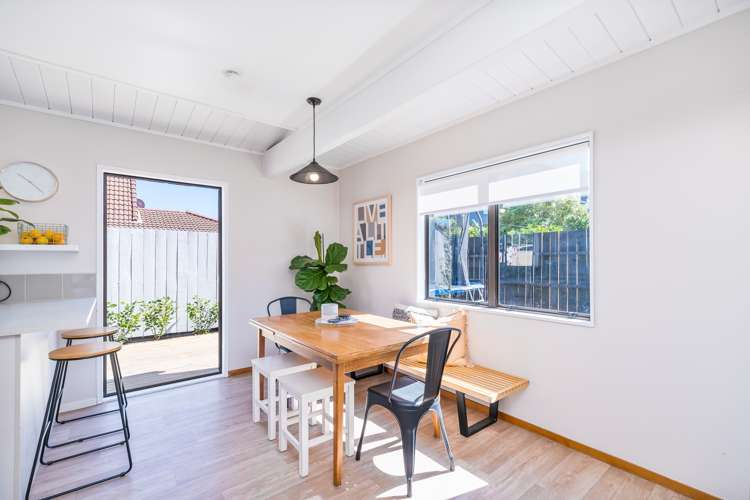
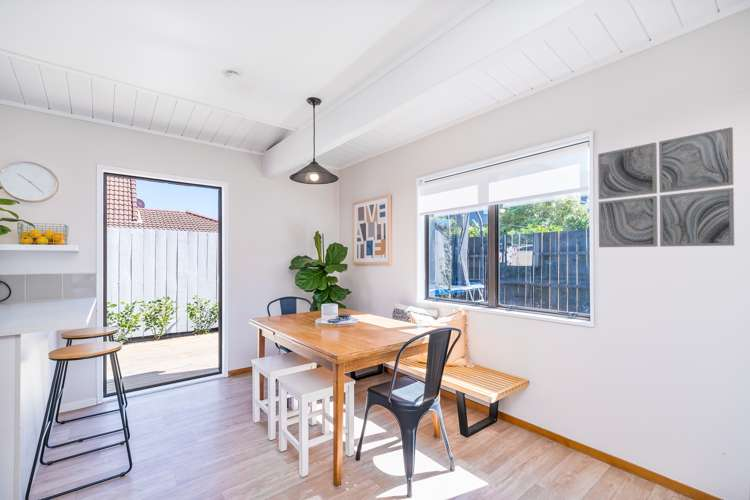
+ wall art (660, 195)
